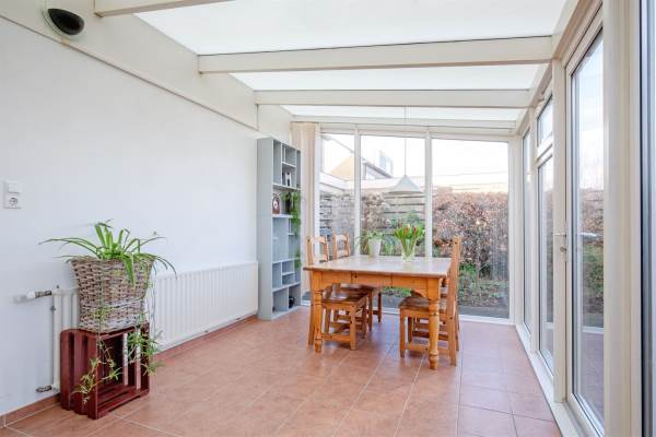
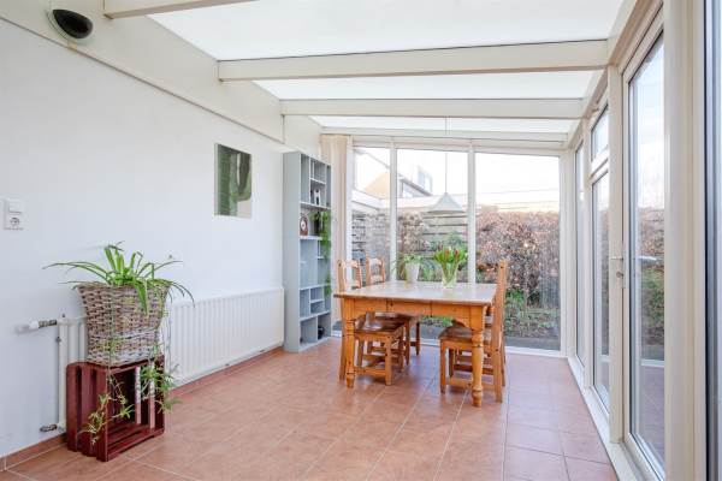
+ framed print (233, 183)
